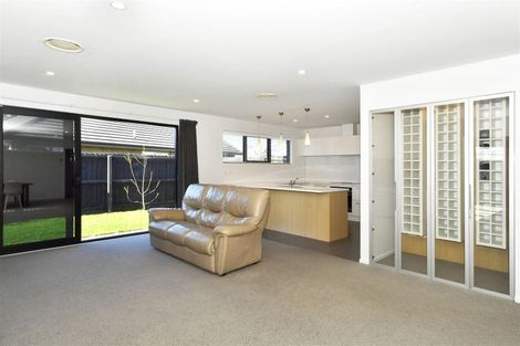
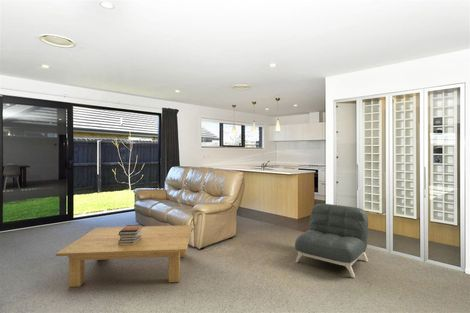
+ book stack (131, 234)
+ coffee table (135, 252)
+ armchair (331, 235)
